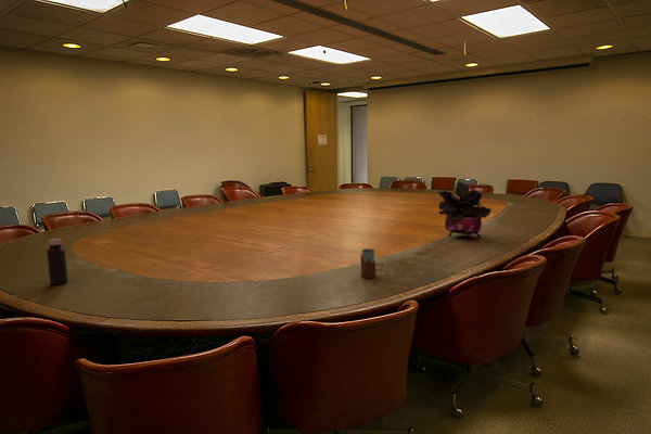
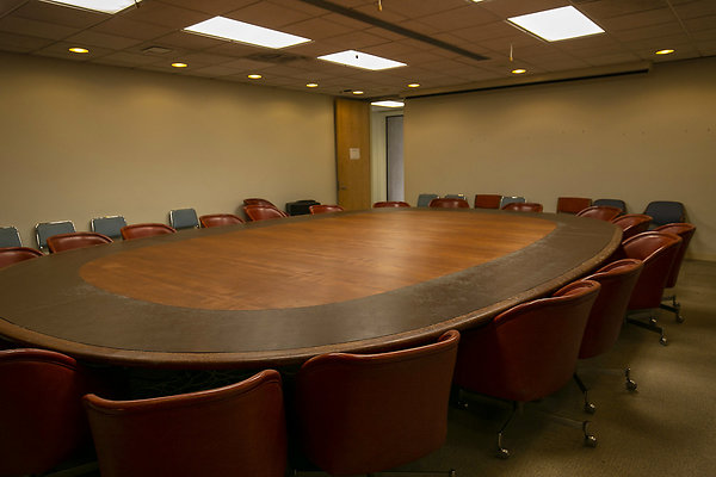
- potted plant (463, 209)
- drinking glass (371, 263)
- bottle (56, 260)
